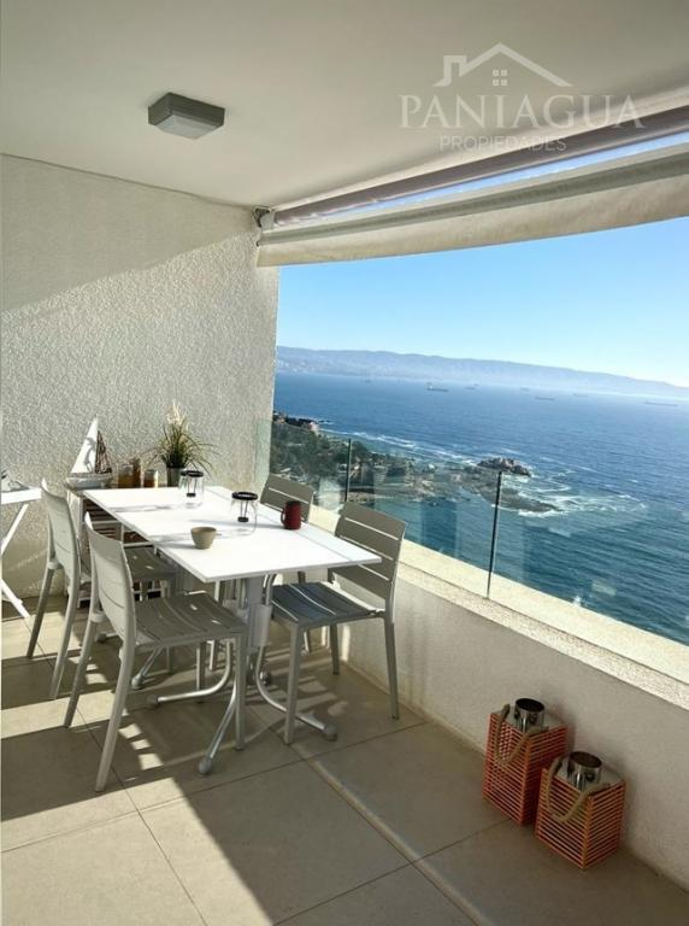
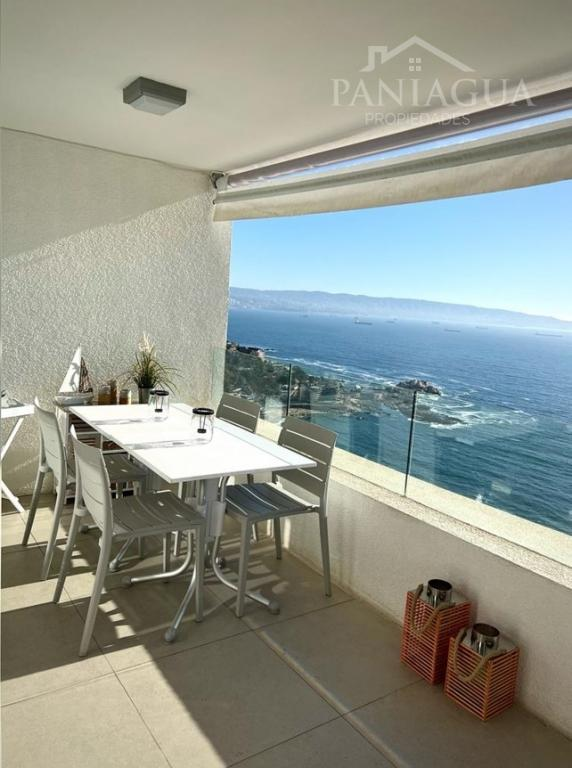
- flower pot (202, 538)
- mug (290, 515)
